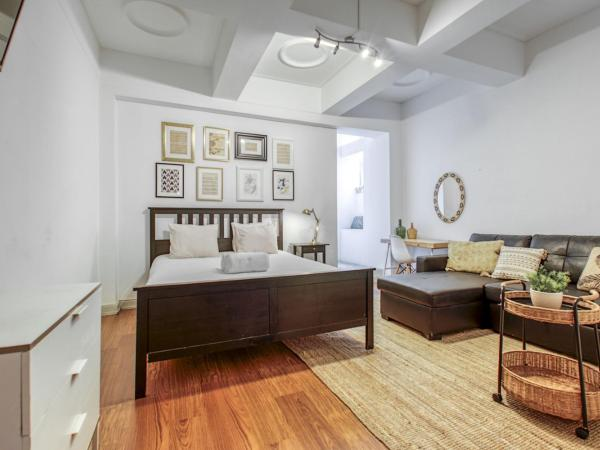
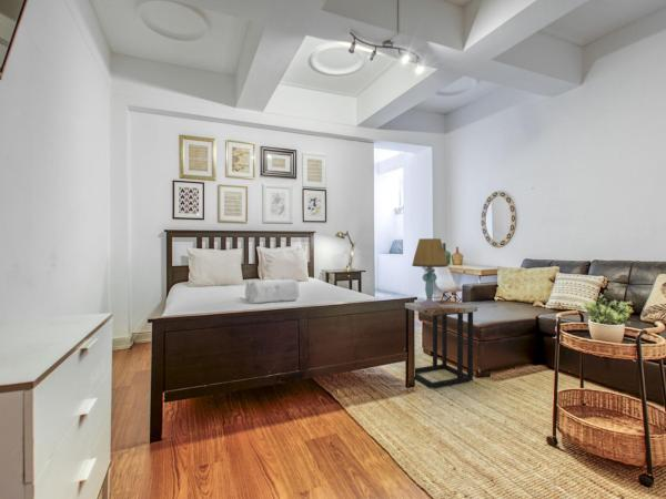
+ side table (442, 340)
+ table lamp (430, 272)
